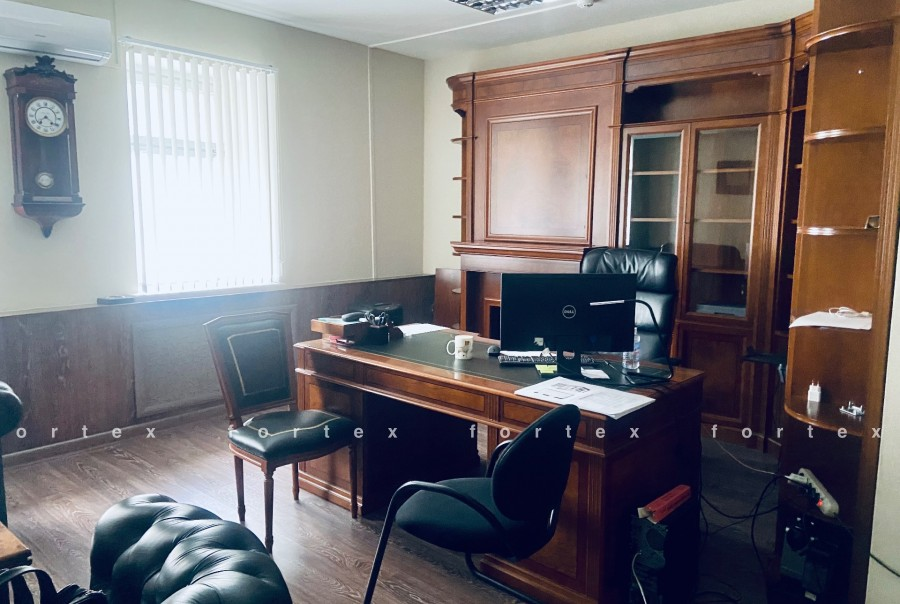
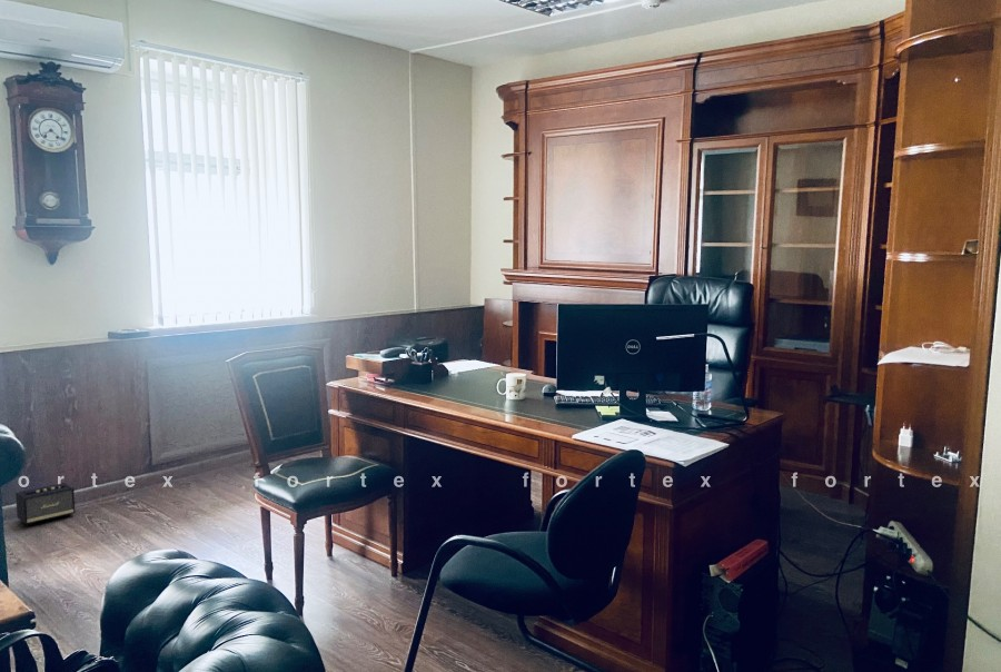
+ speaker (46, 503)
